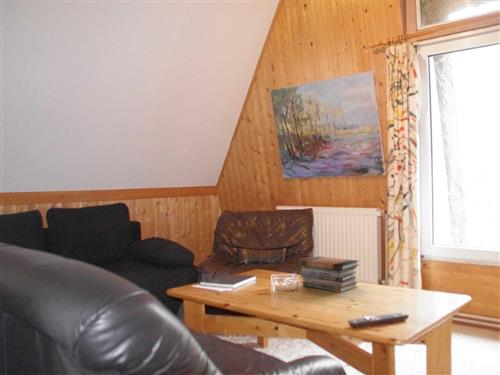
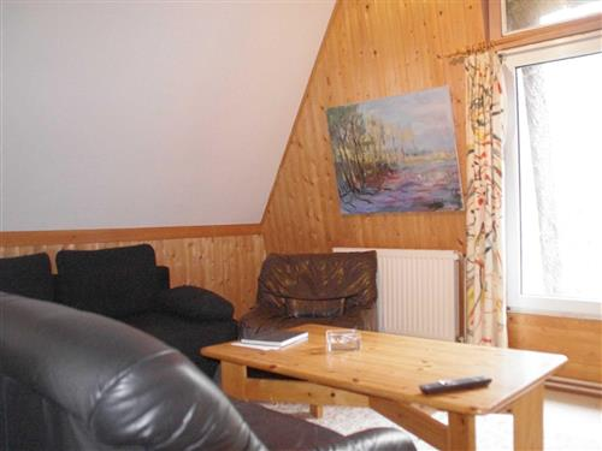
- book stack (329, 273)
